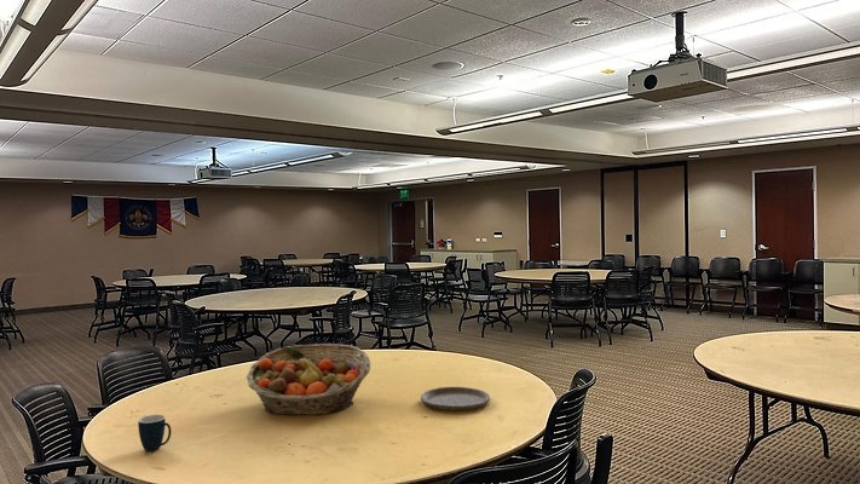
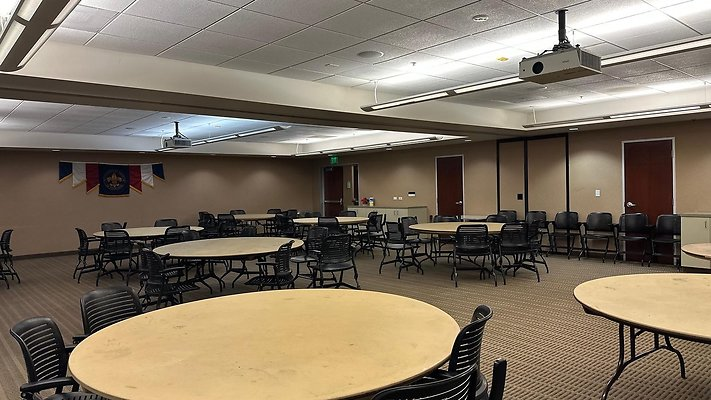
- mug (156, 433)
- fruit basket (310, 378)
- plate (455, 398)
